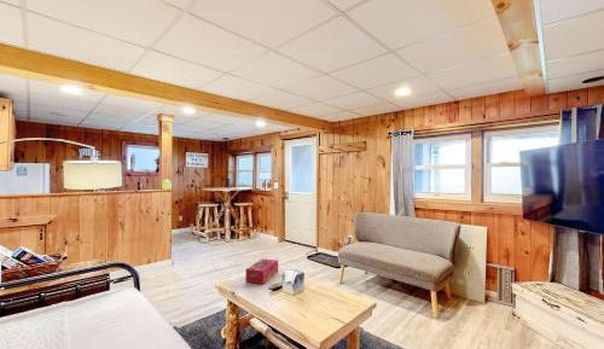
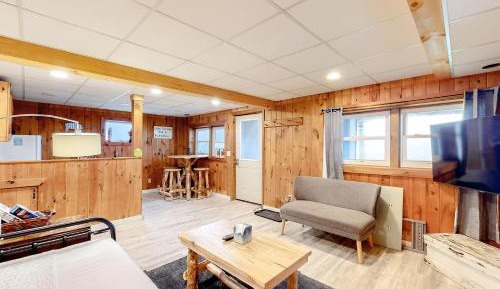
- tissue box (262, 271)
